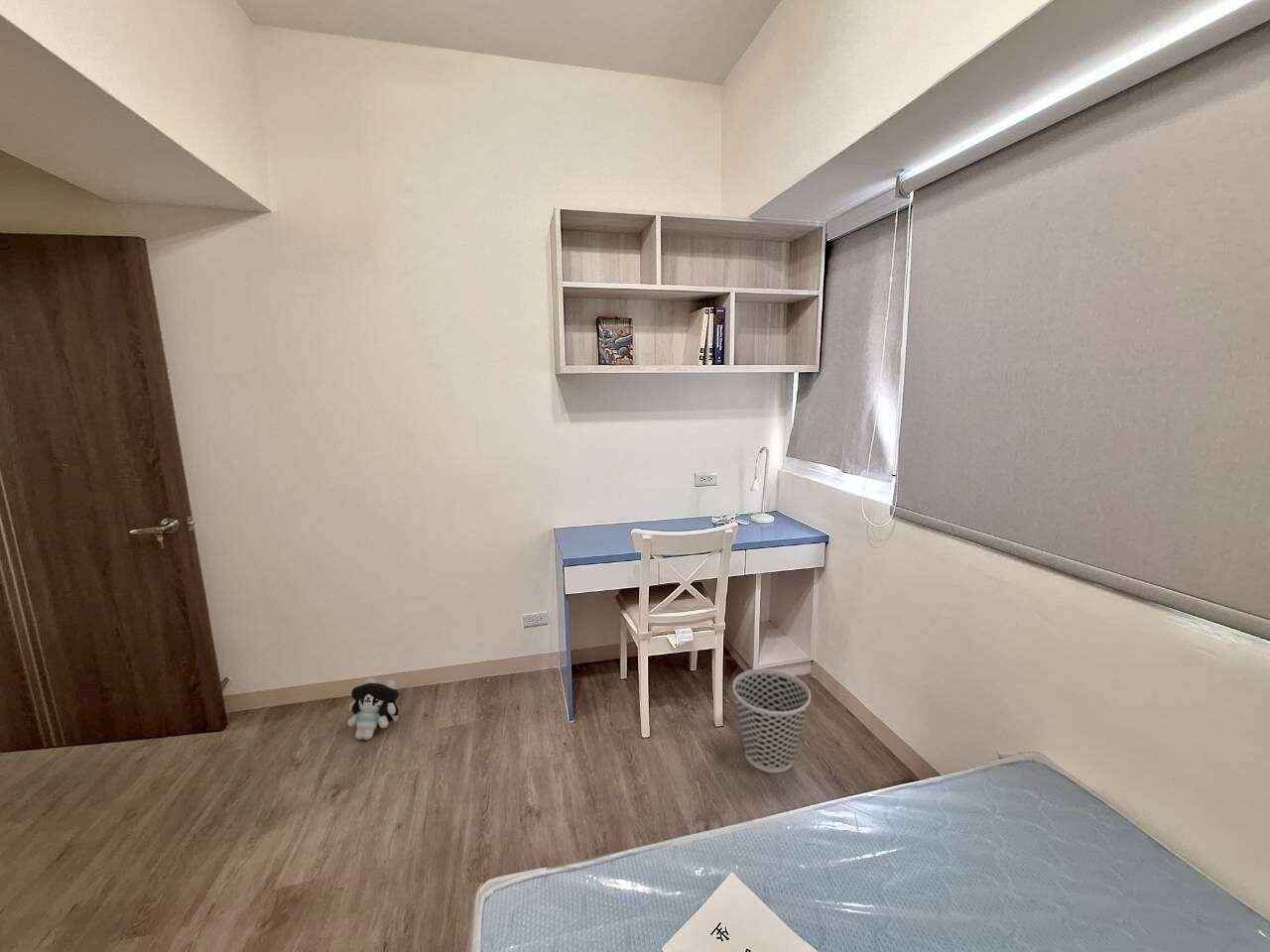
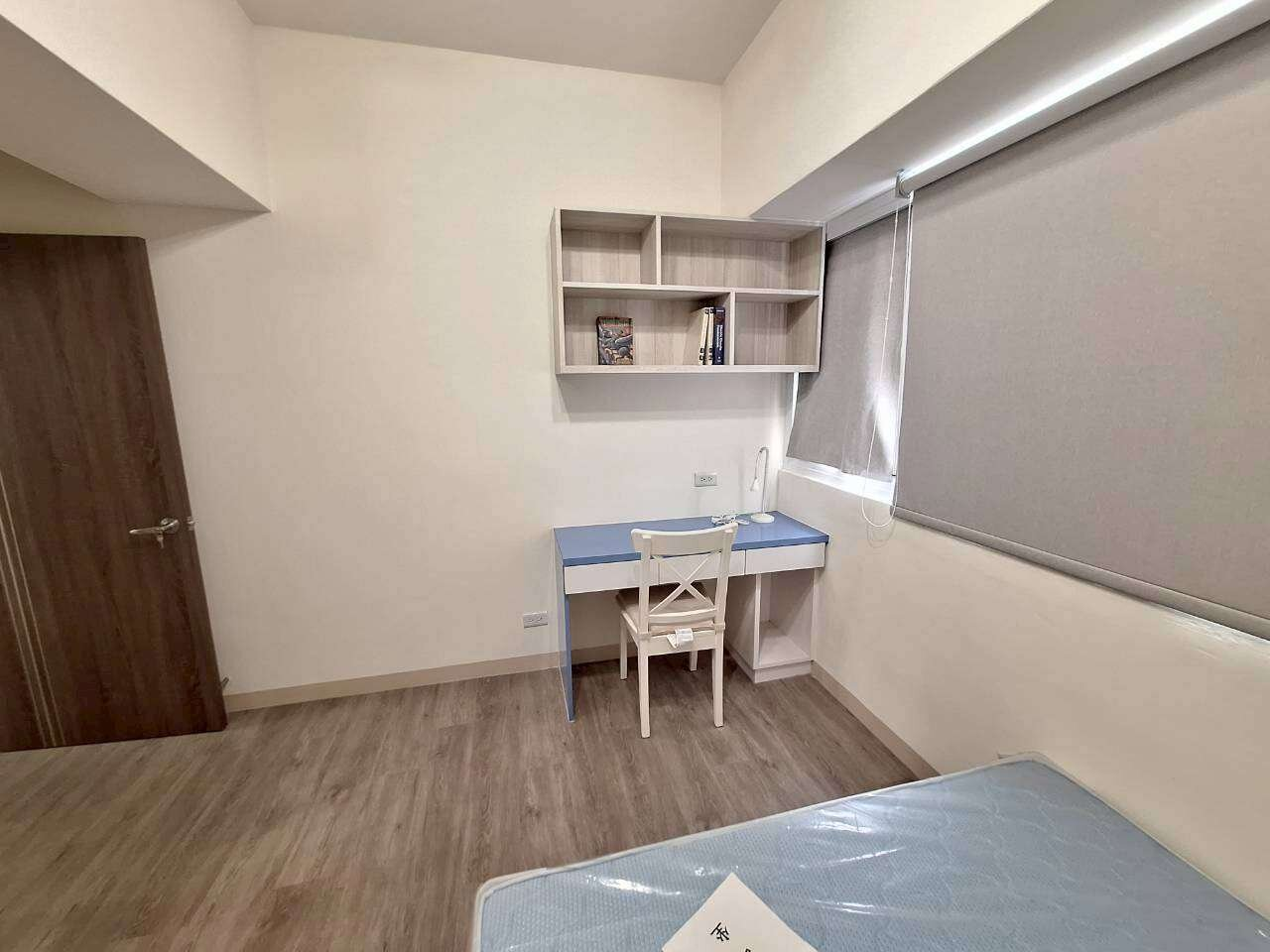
- wastebasket (770, 722)
- plush toy (375, 706)
